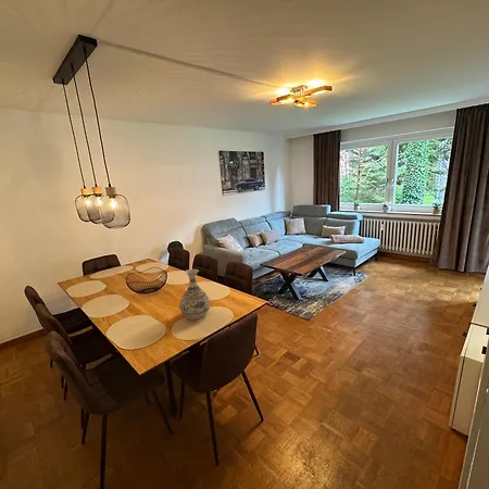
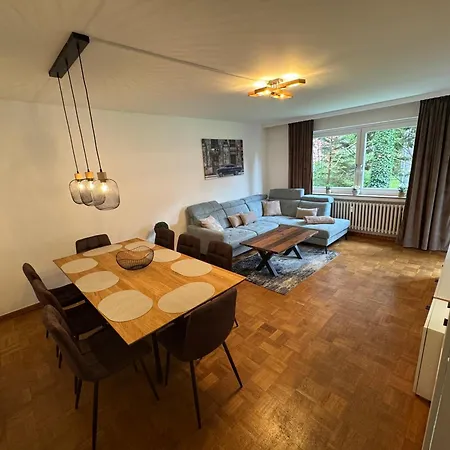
- vase (193, 292)
